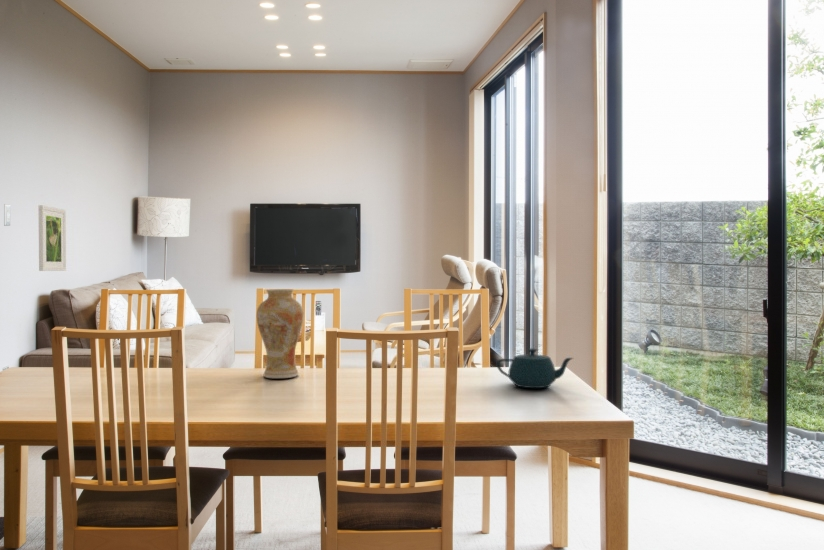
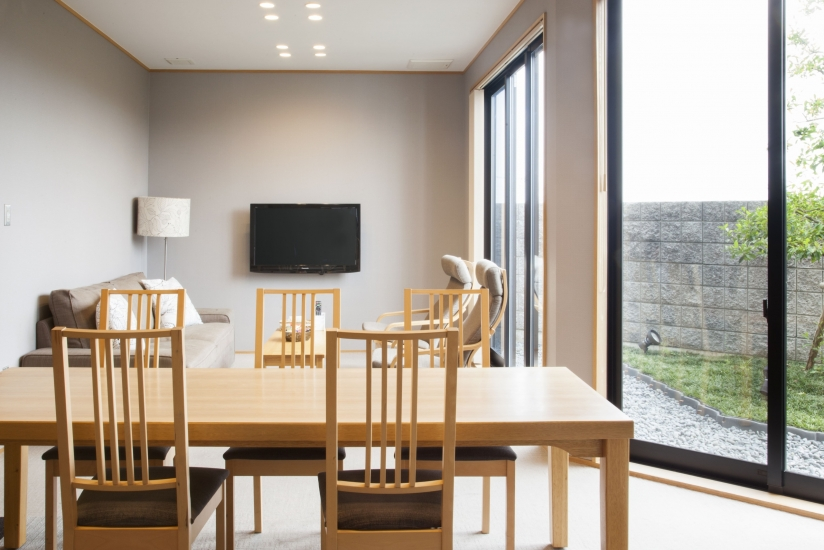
- vase (280, 332)
- teapot (534, 367)
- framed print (52, 239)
